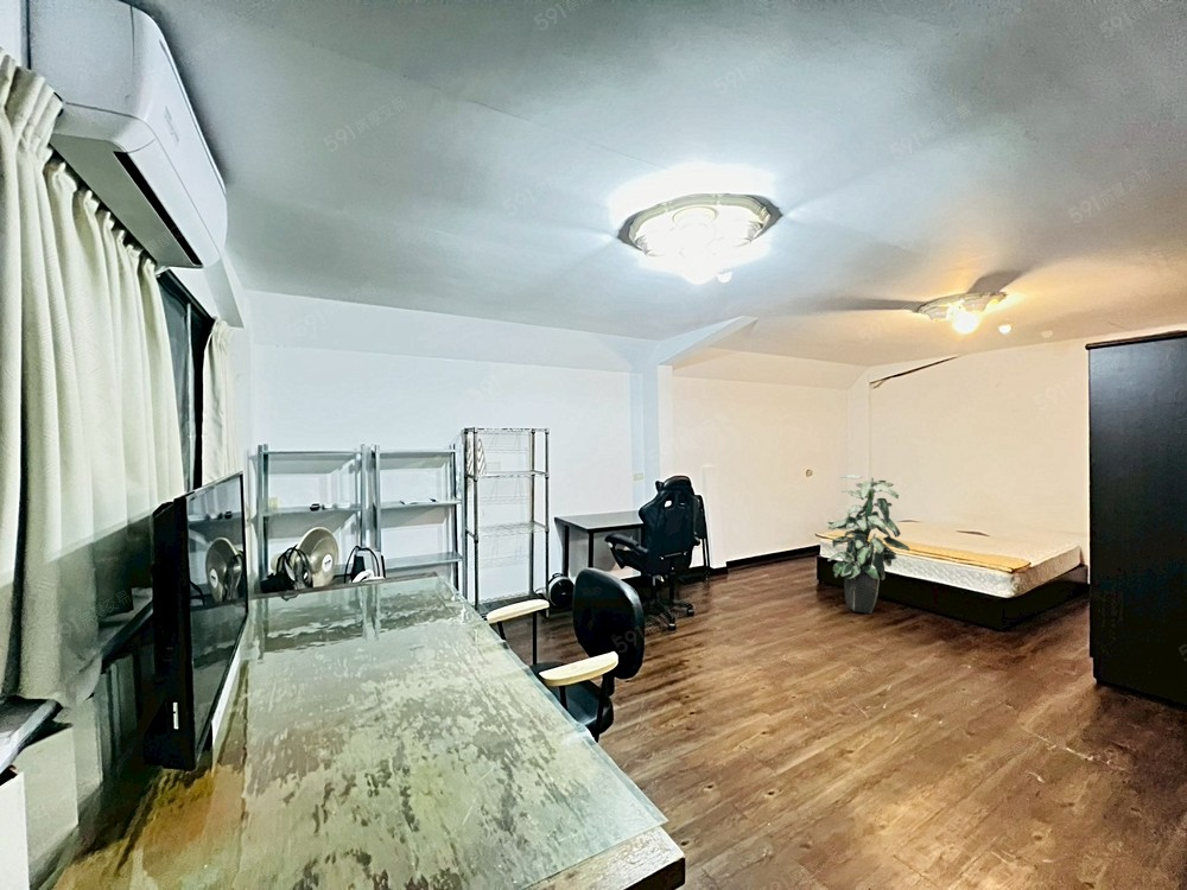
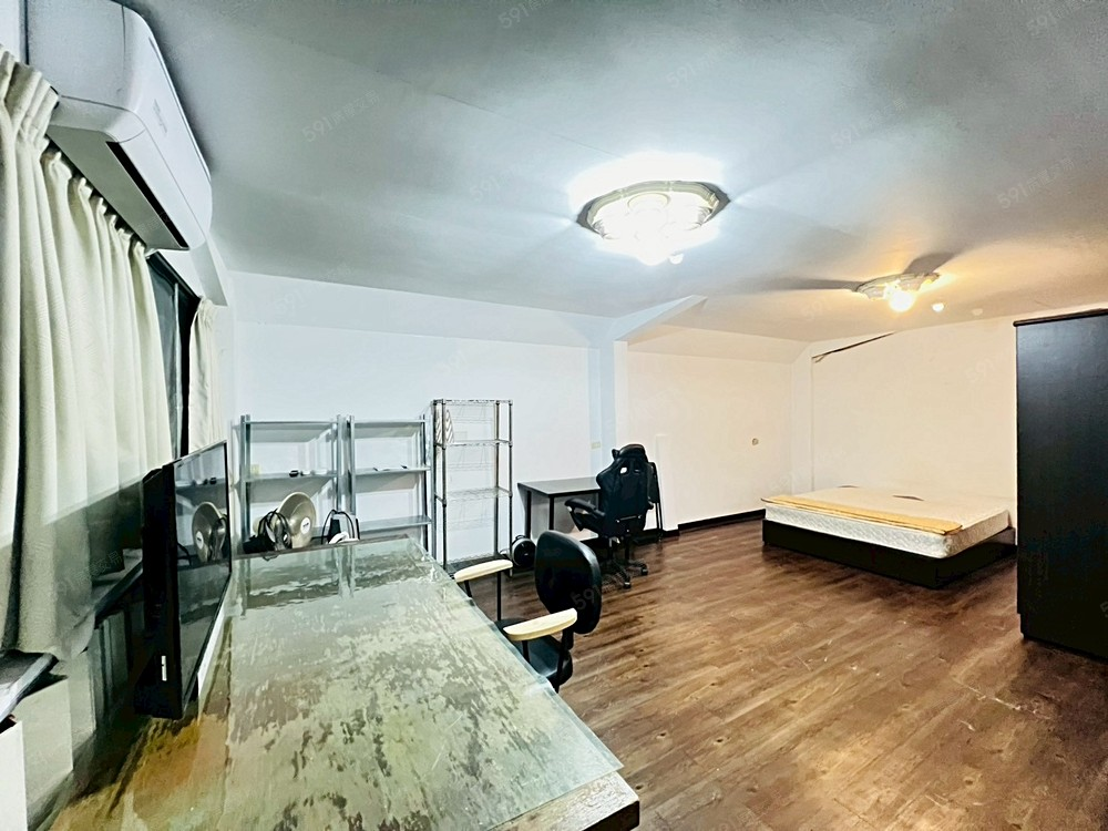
- indoor plant (862, 541)
